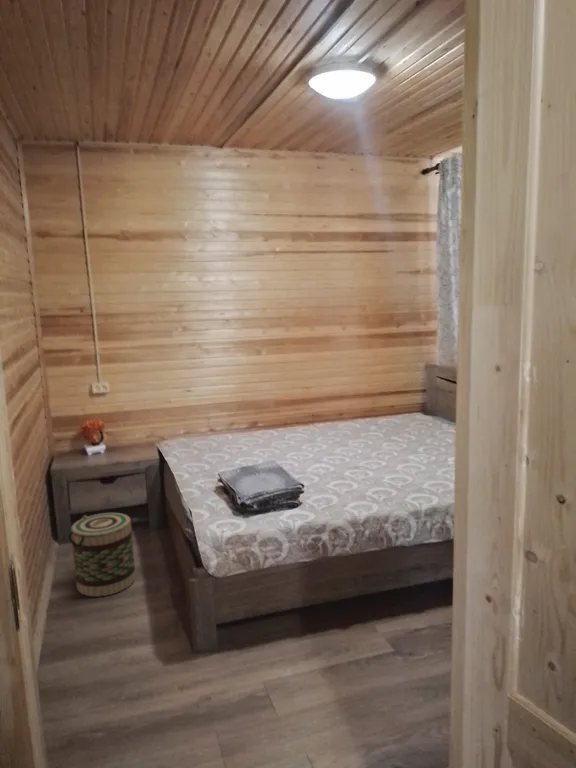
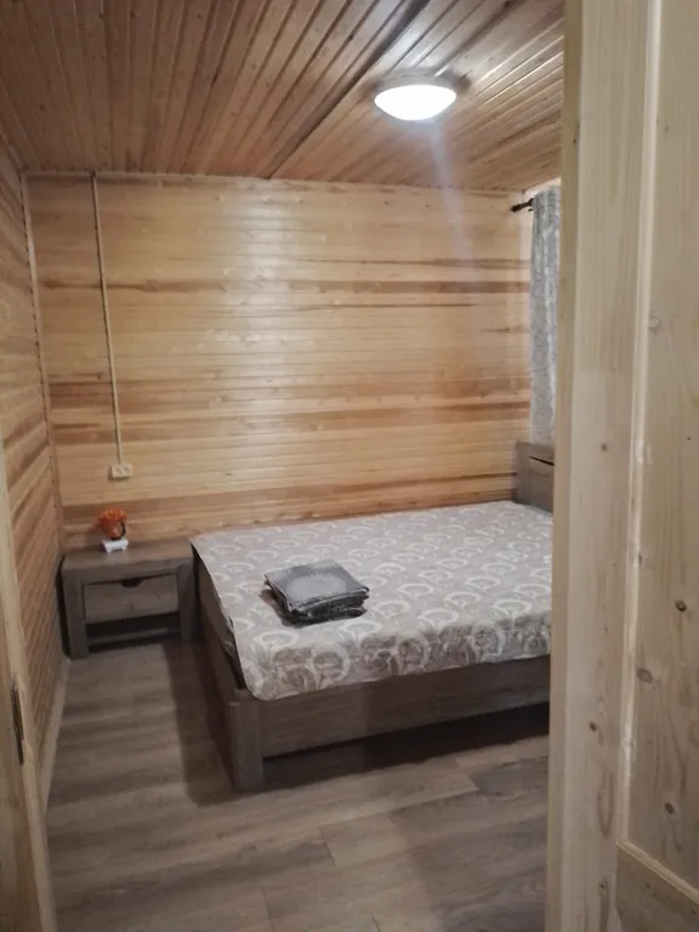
- basket (102, 550)
